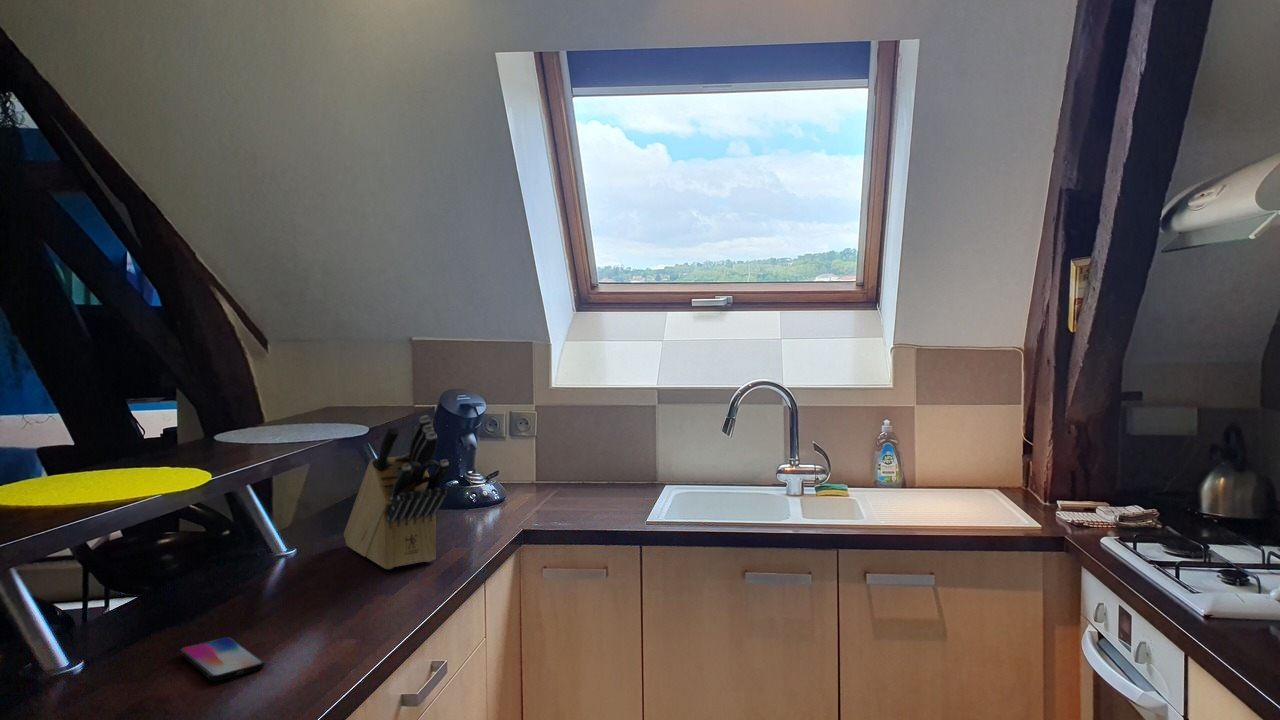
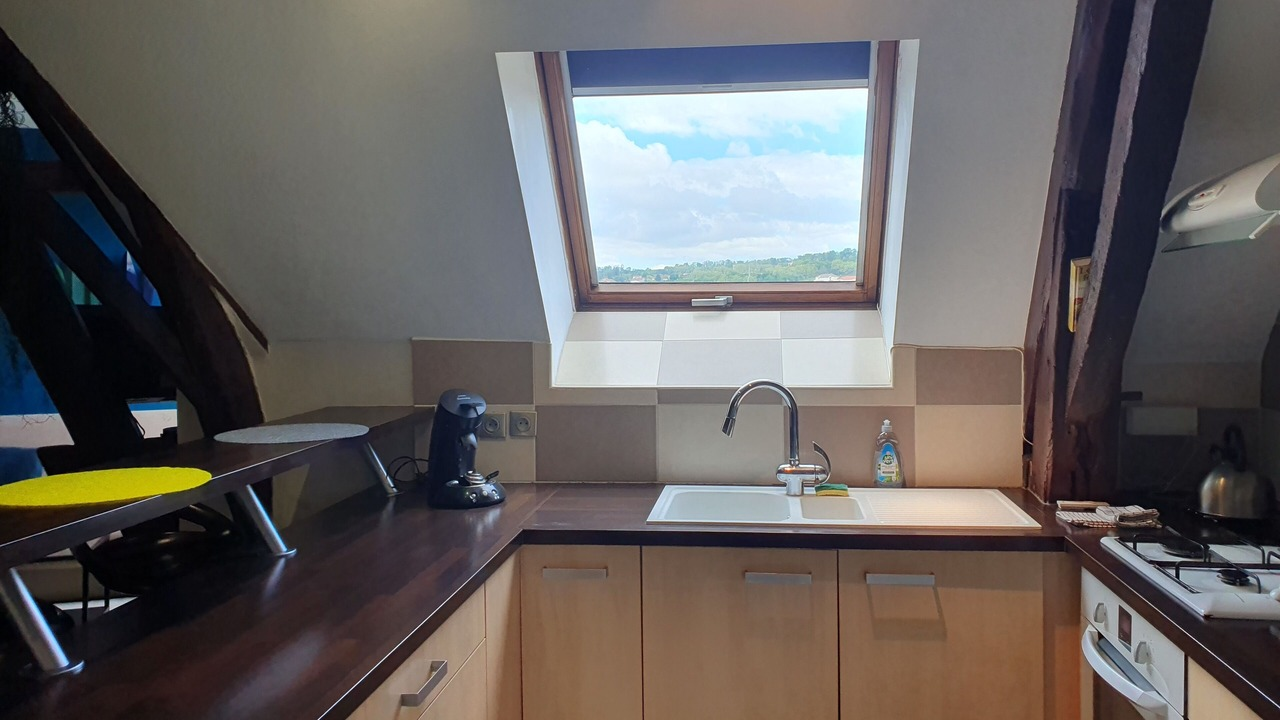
- smartphone (221, 657)
- knife block (394, 485)
